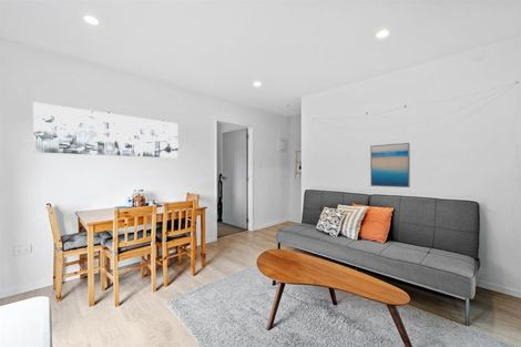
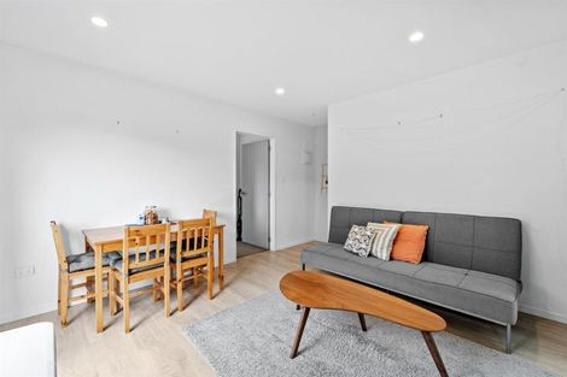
- wall art (389, 165)
- wall art (119, 135)
